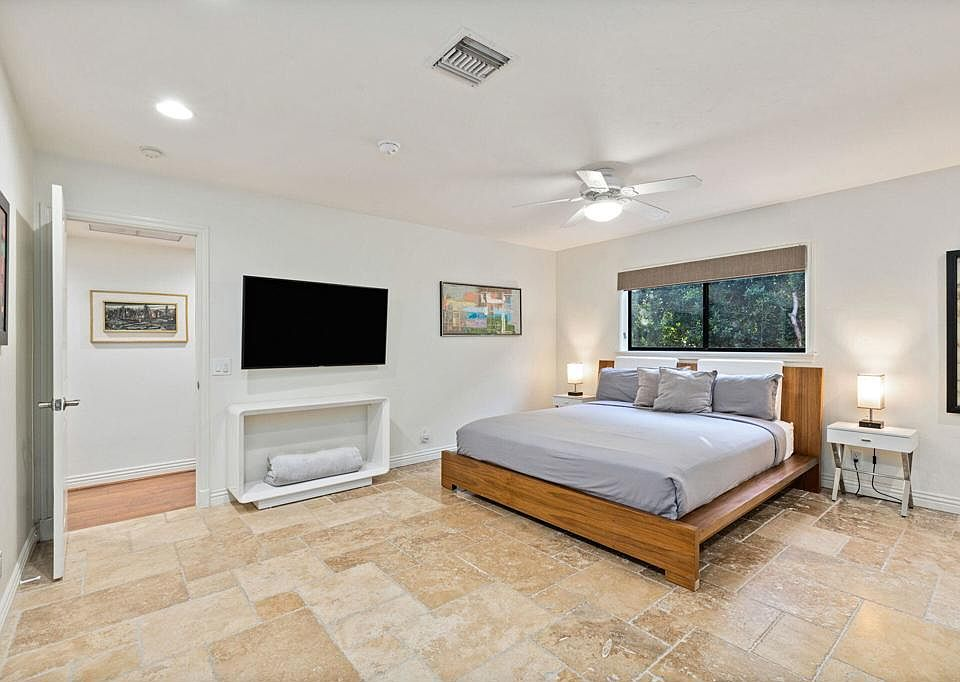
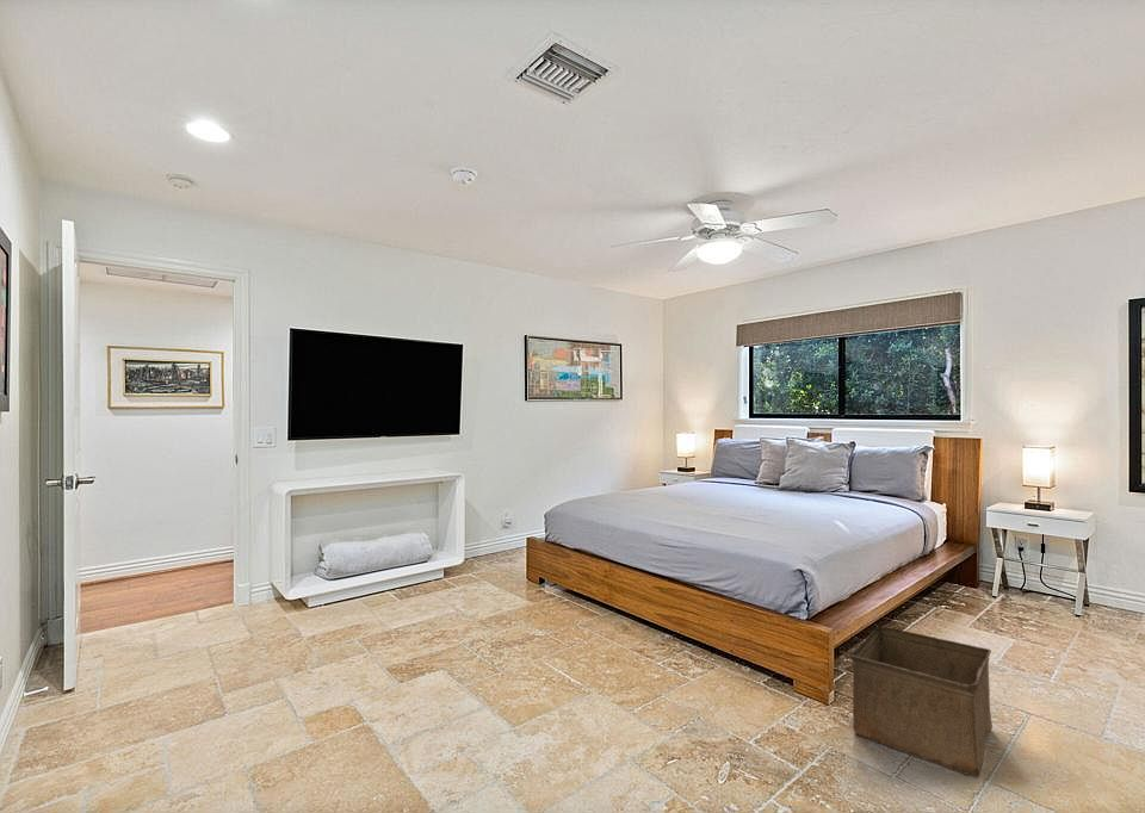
+ storage bin (922, 691)
